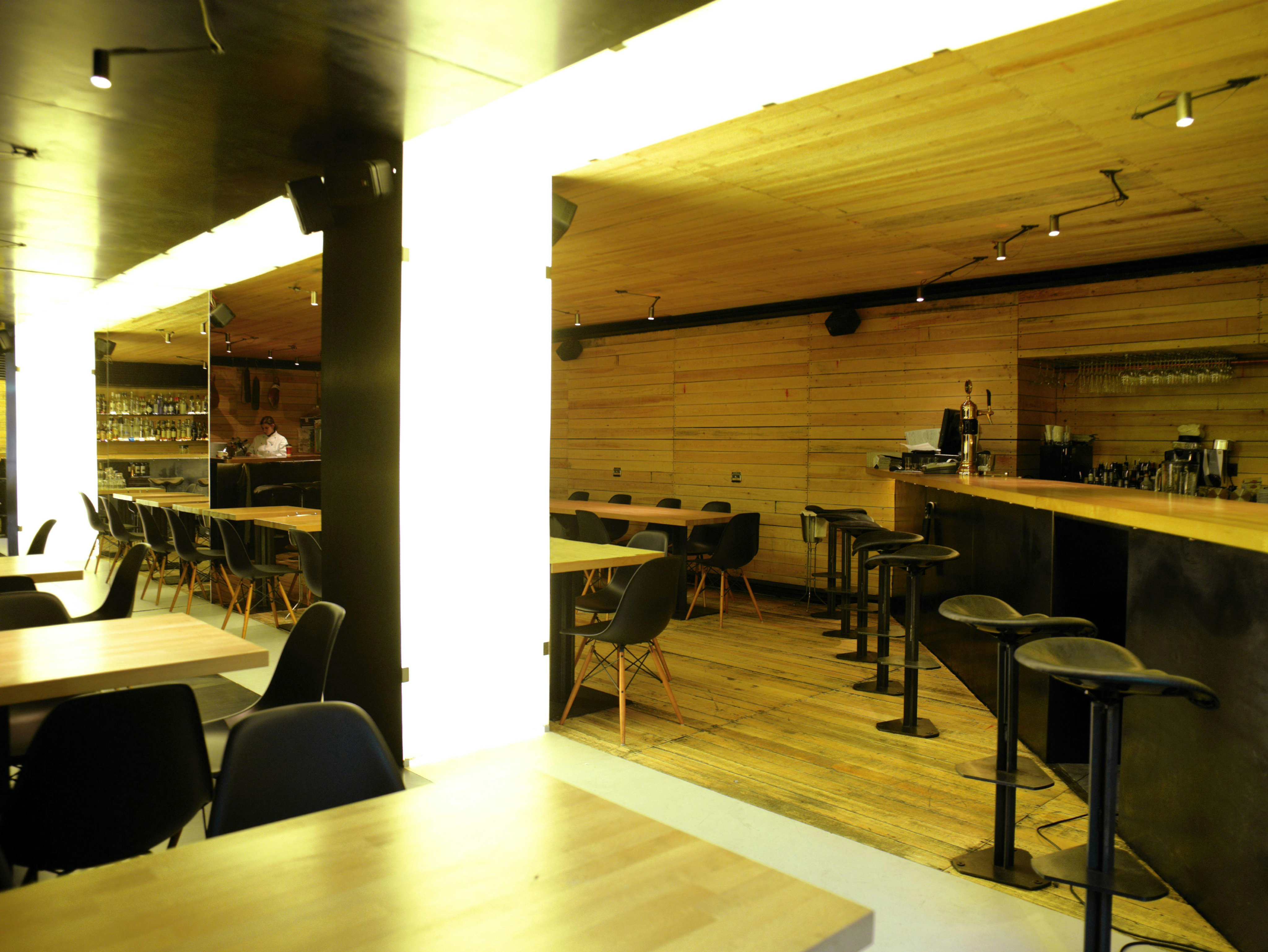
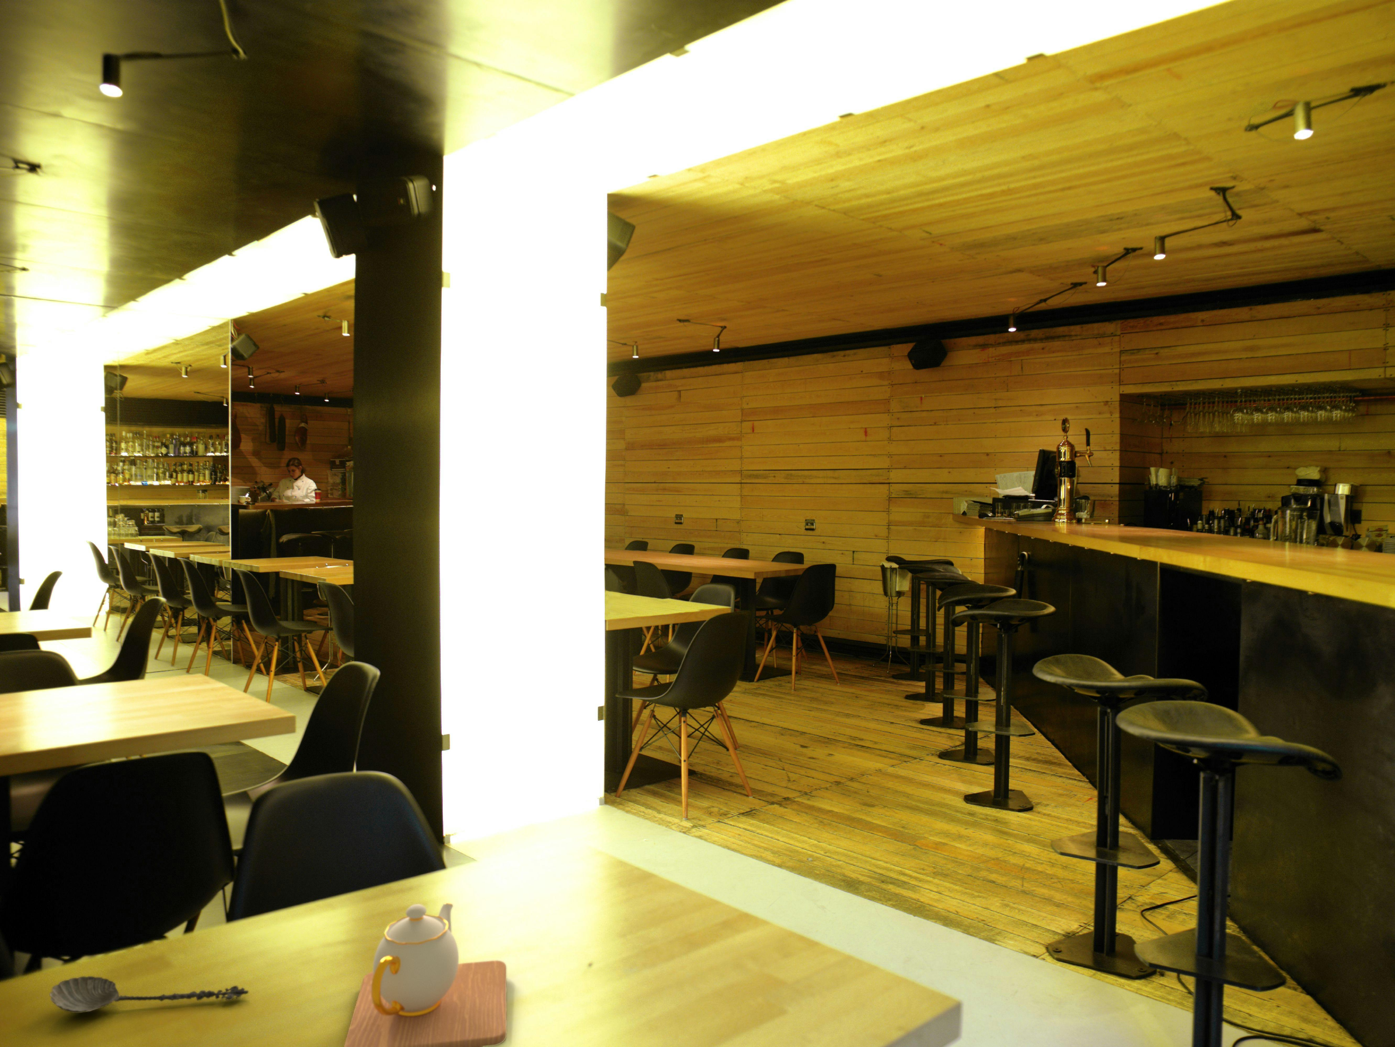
+ teapot (431, 958)
+ spoon (152, 996)
